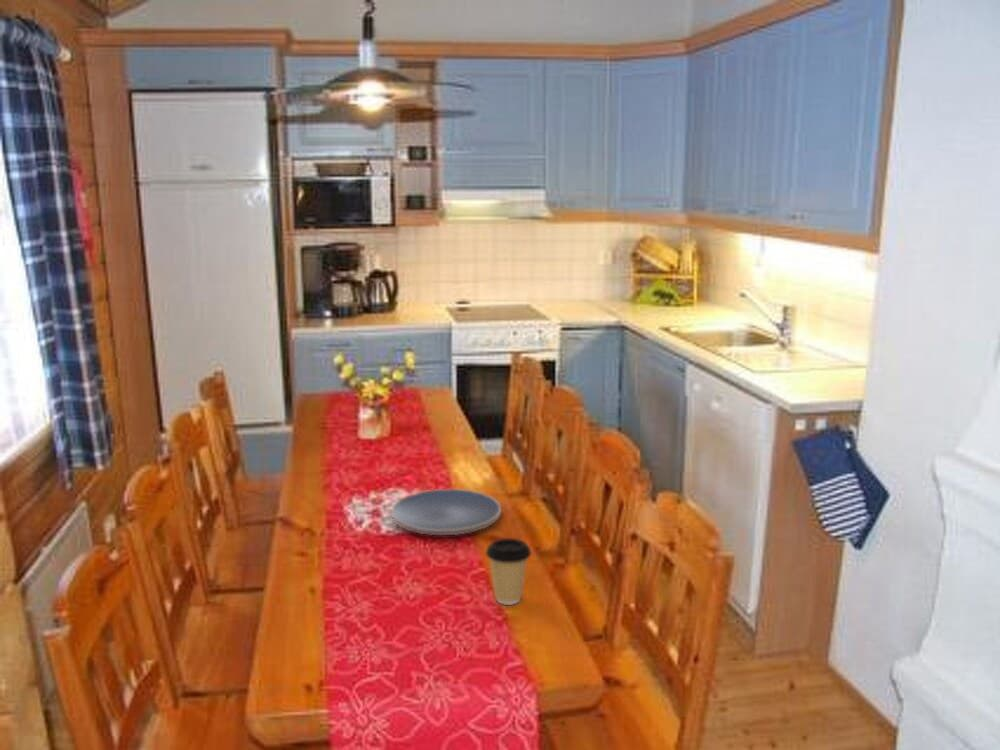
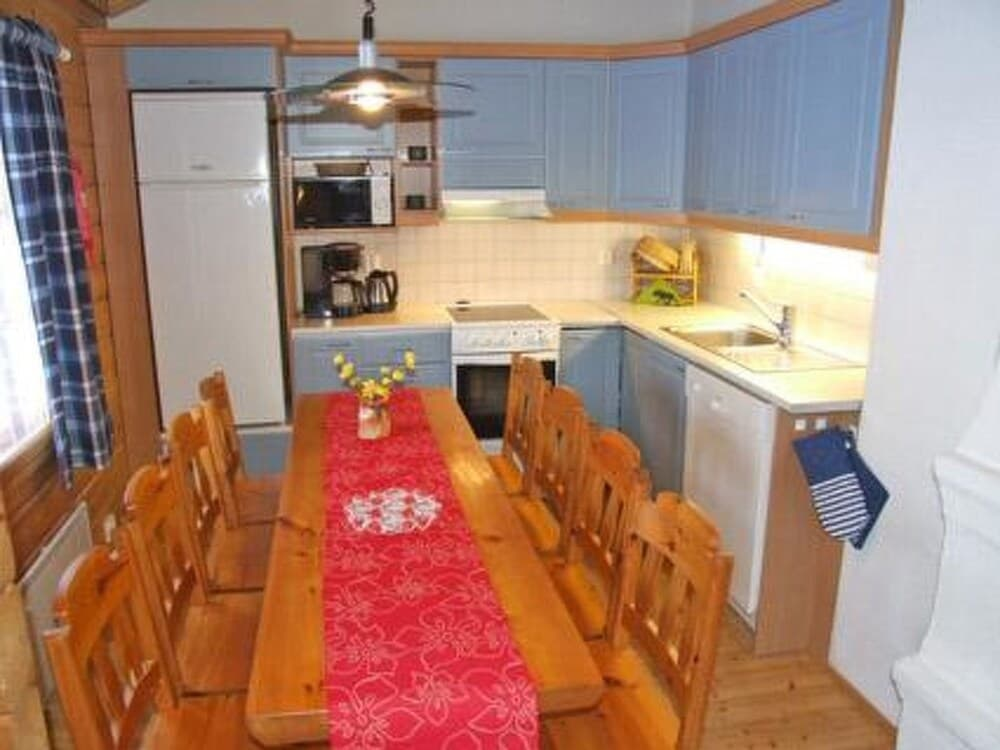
- plate (446, 512)
- coffee cup (508, 571)
